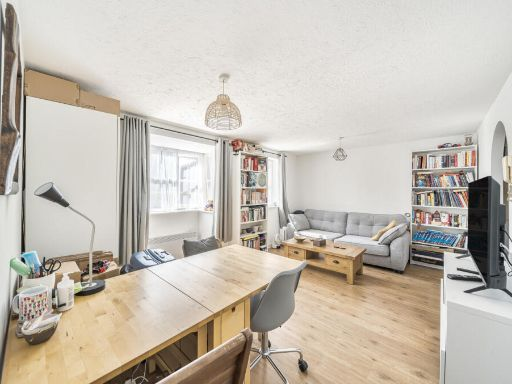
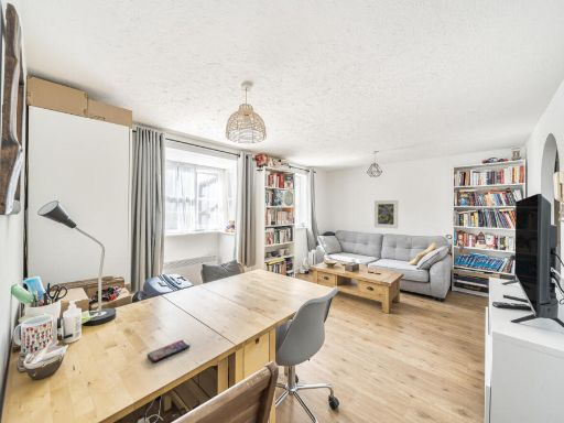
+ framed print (386, 214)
+ smartphone (169, 350)
